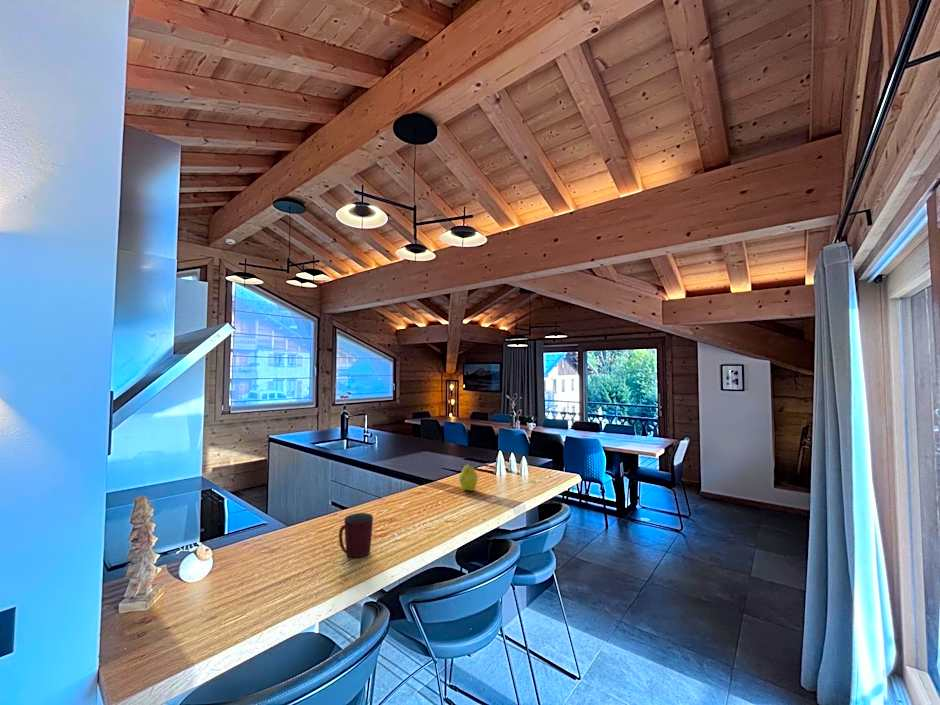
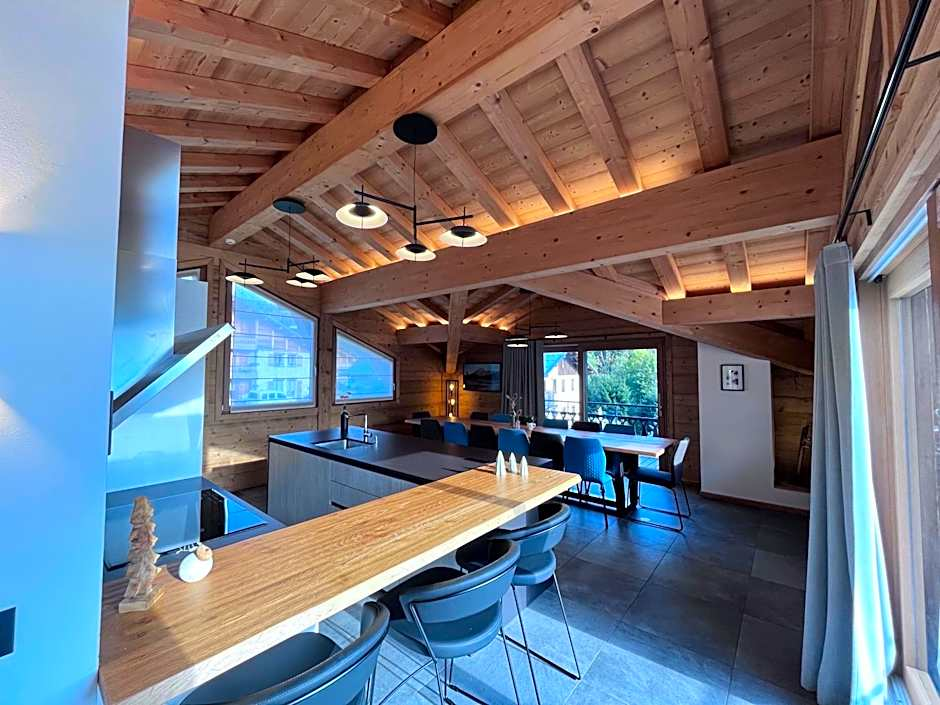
- mug (354, 536)
- fruit (468, 477)
